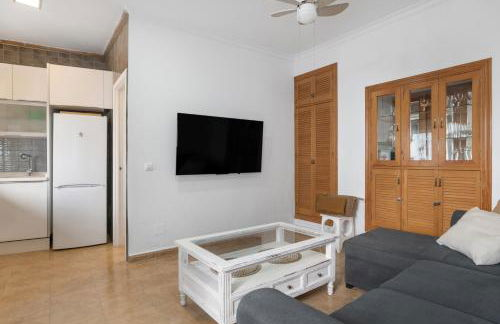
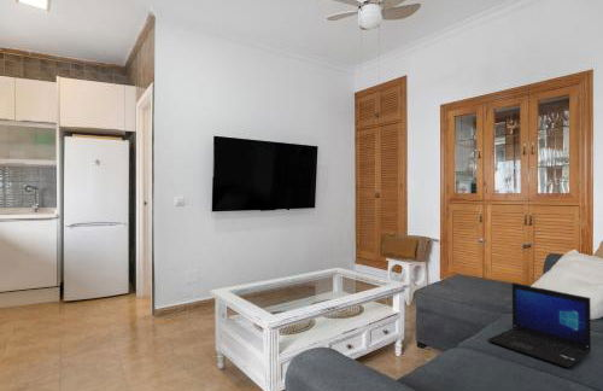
+ laptop (537, 320)
